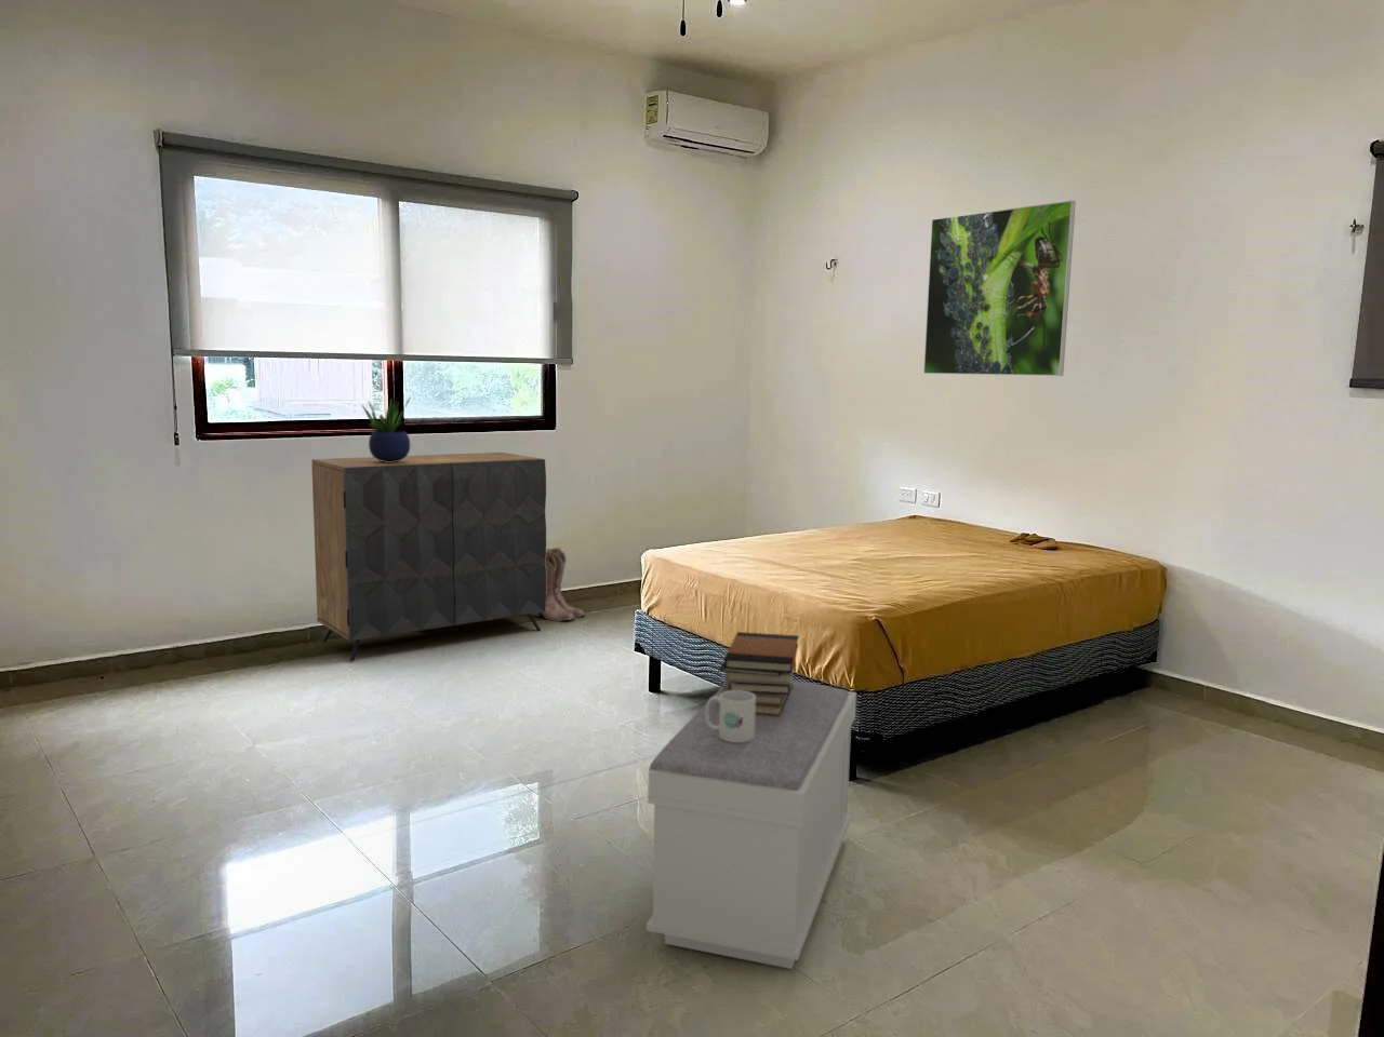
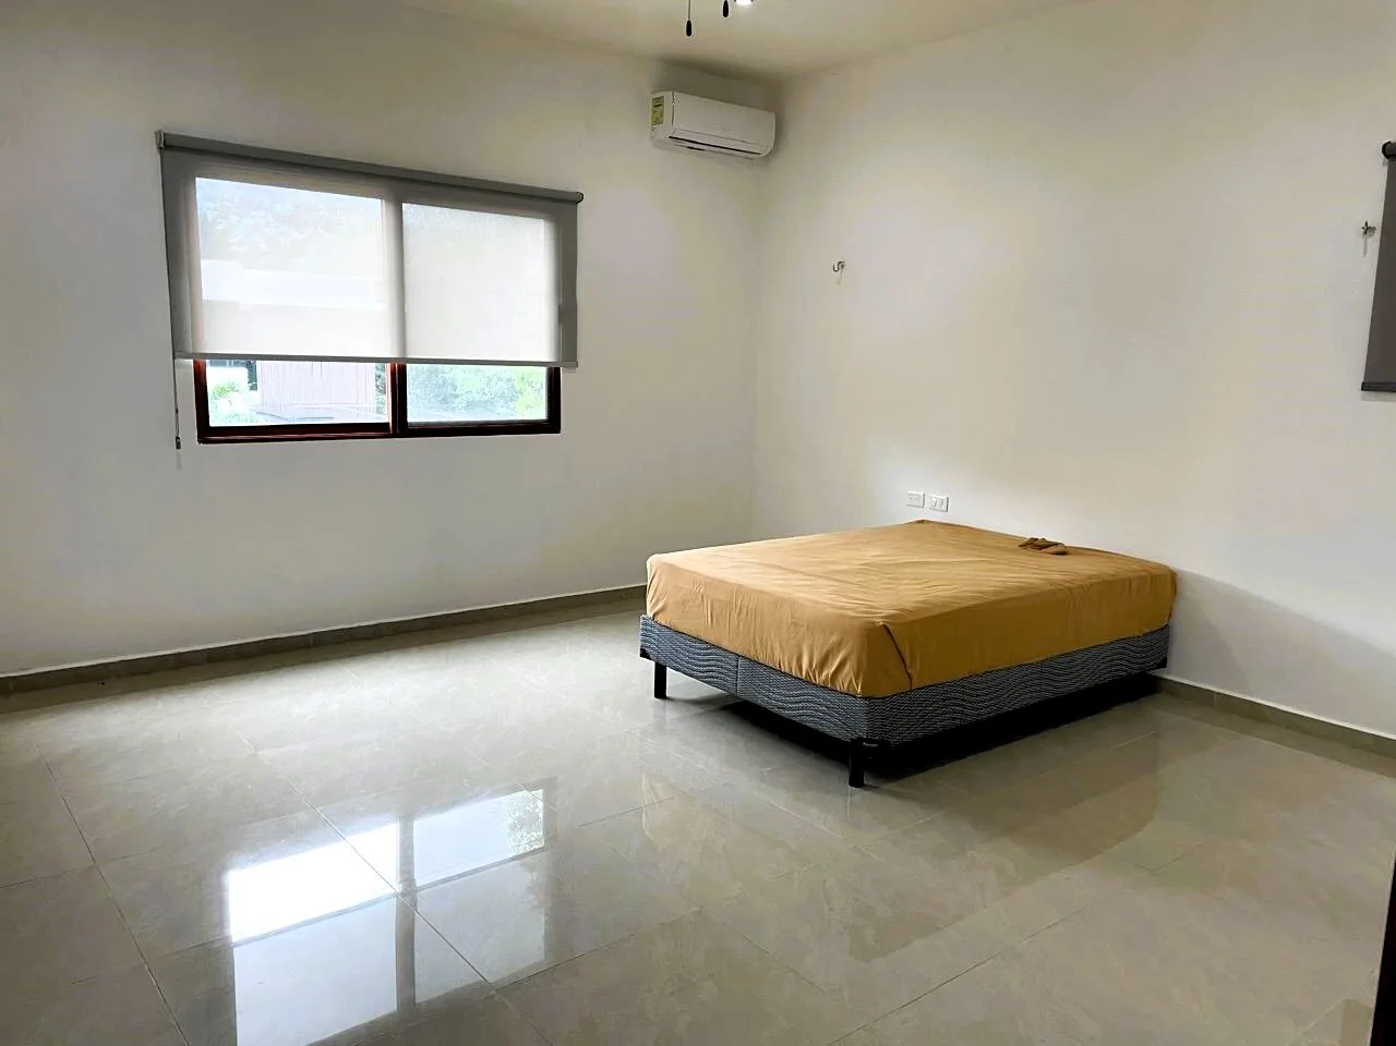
- potted plant (385, 428)
- bench (760, 803)
- boots (557, 583)
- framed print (994, 293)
- dresser (433, 549)
- book stack (761, 671)
- mug (730, 713)
